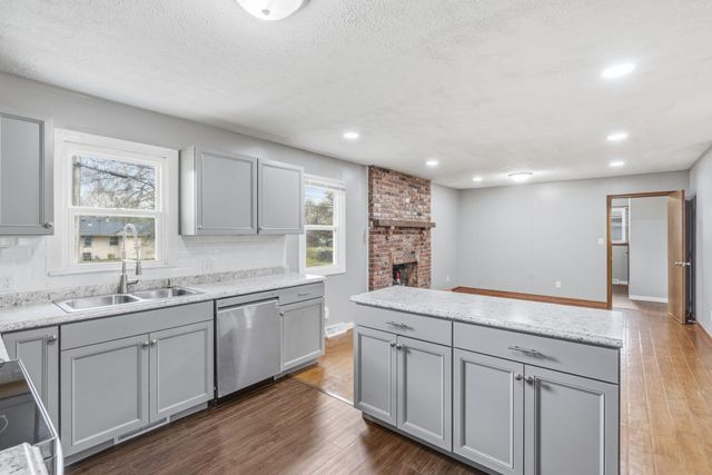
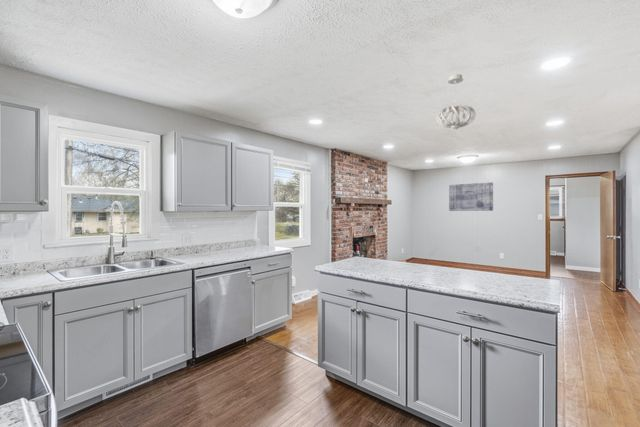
+ wall art (470, 197)
+ pendant light (455, 103)
